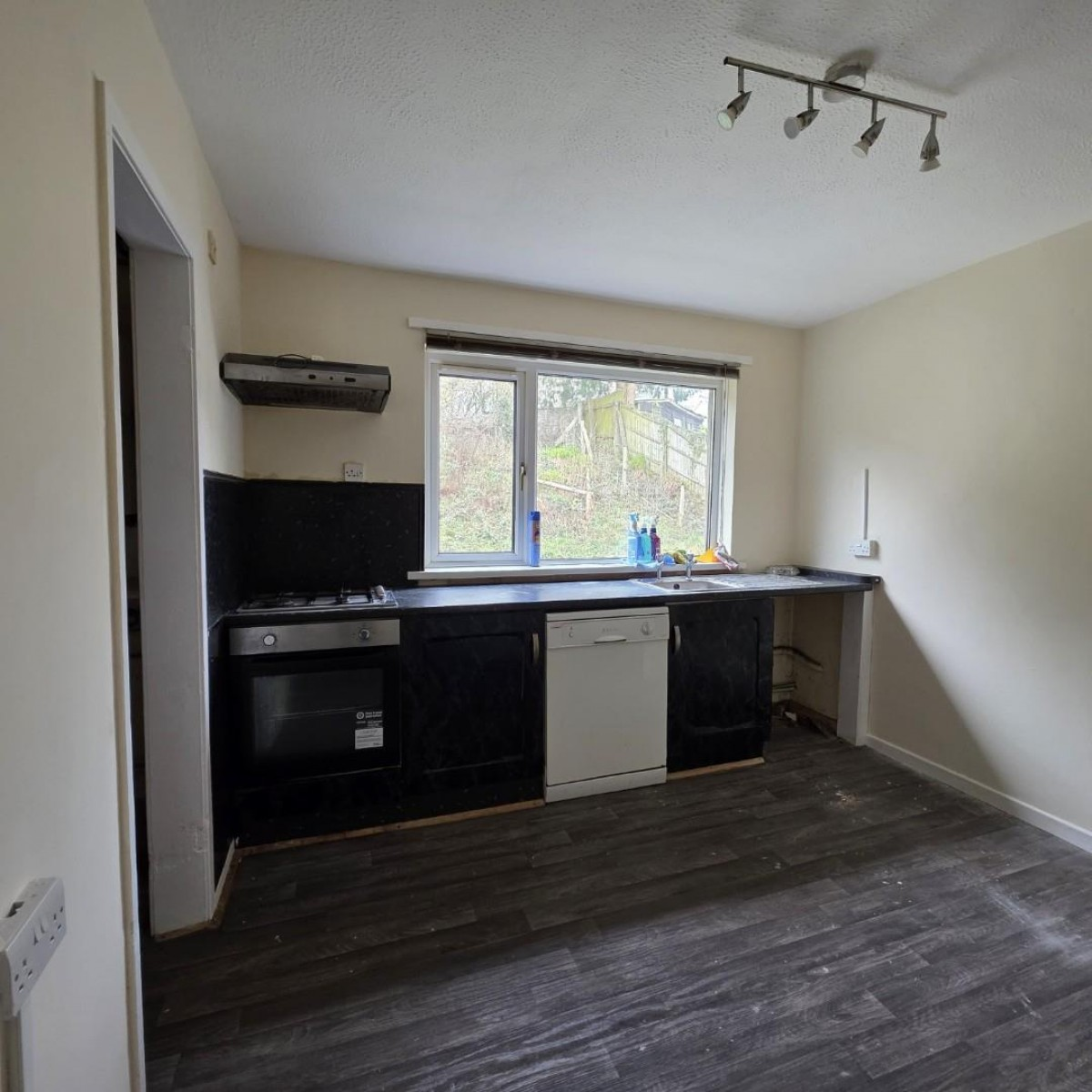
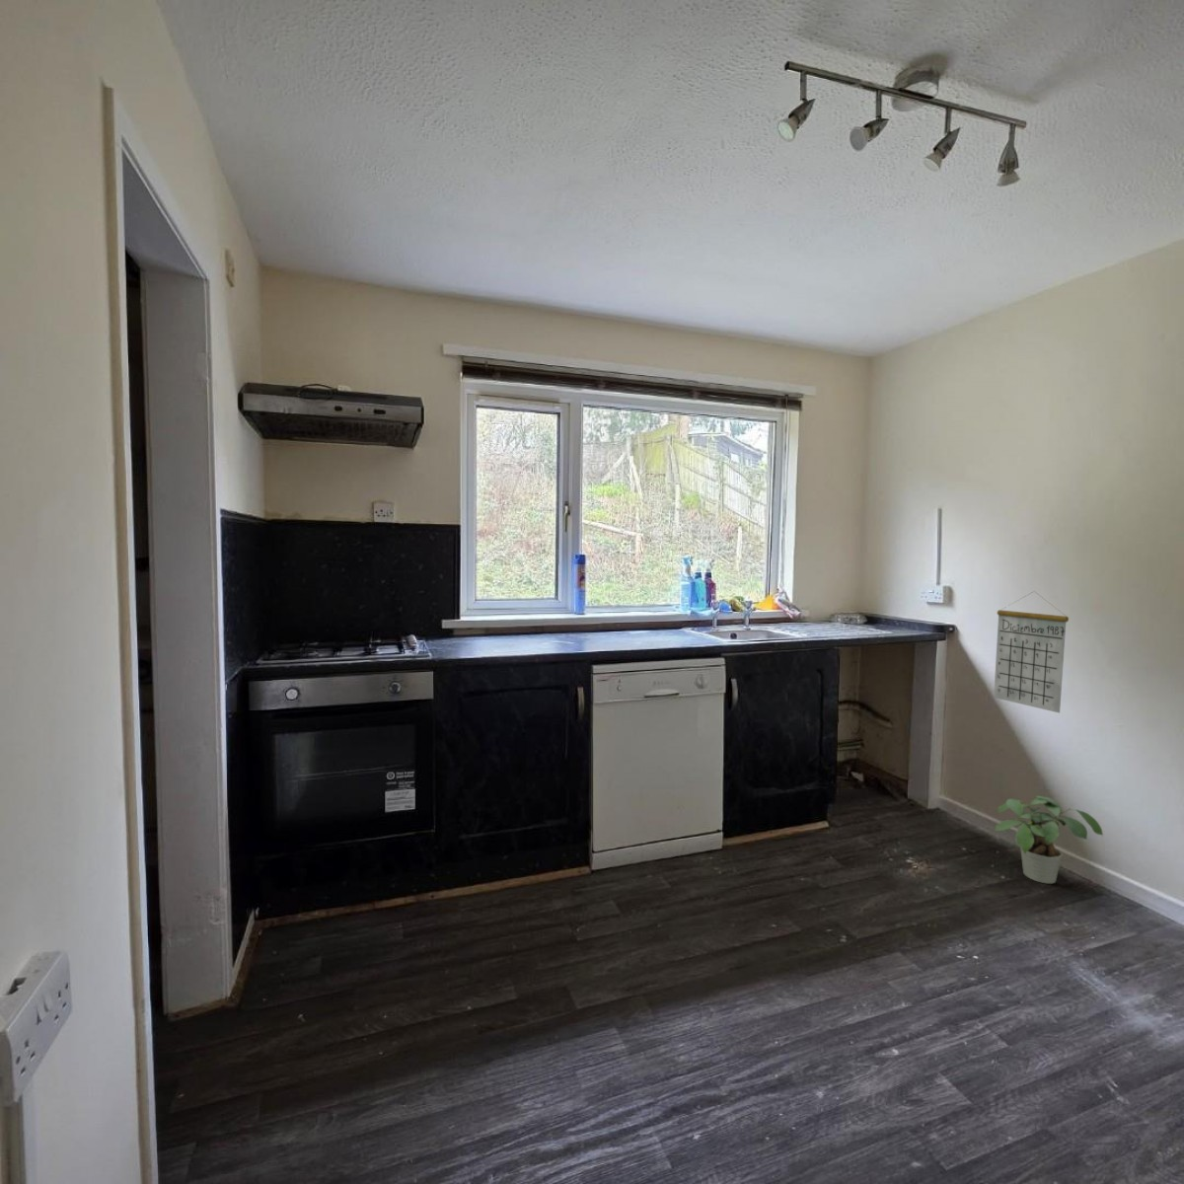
+ calendar (1029, 648)
+ potted plant (1035, 839)
